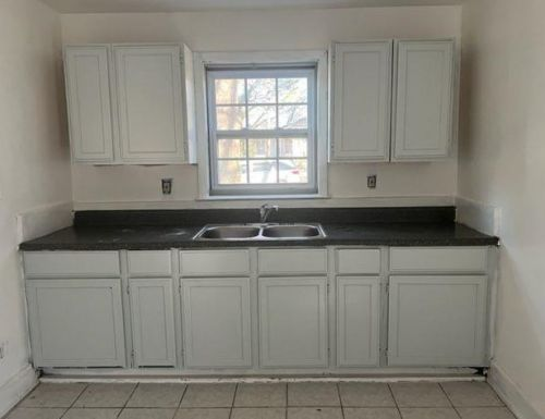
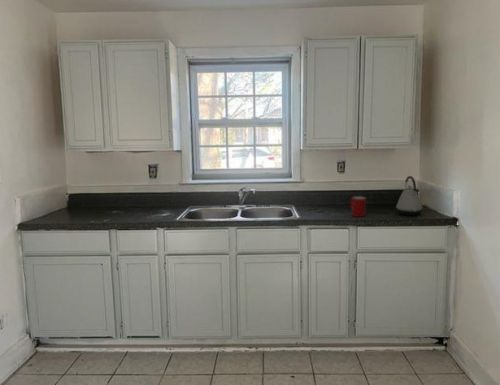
+ kettle (409, 195)
+ cup (357, 206)
